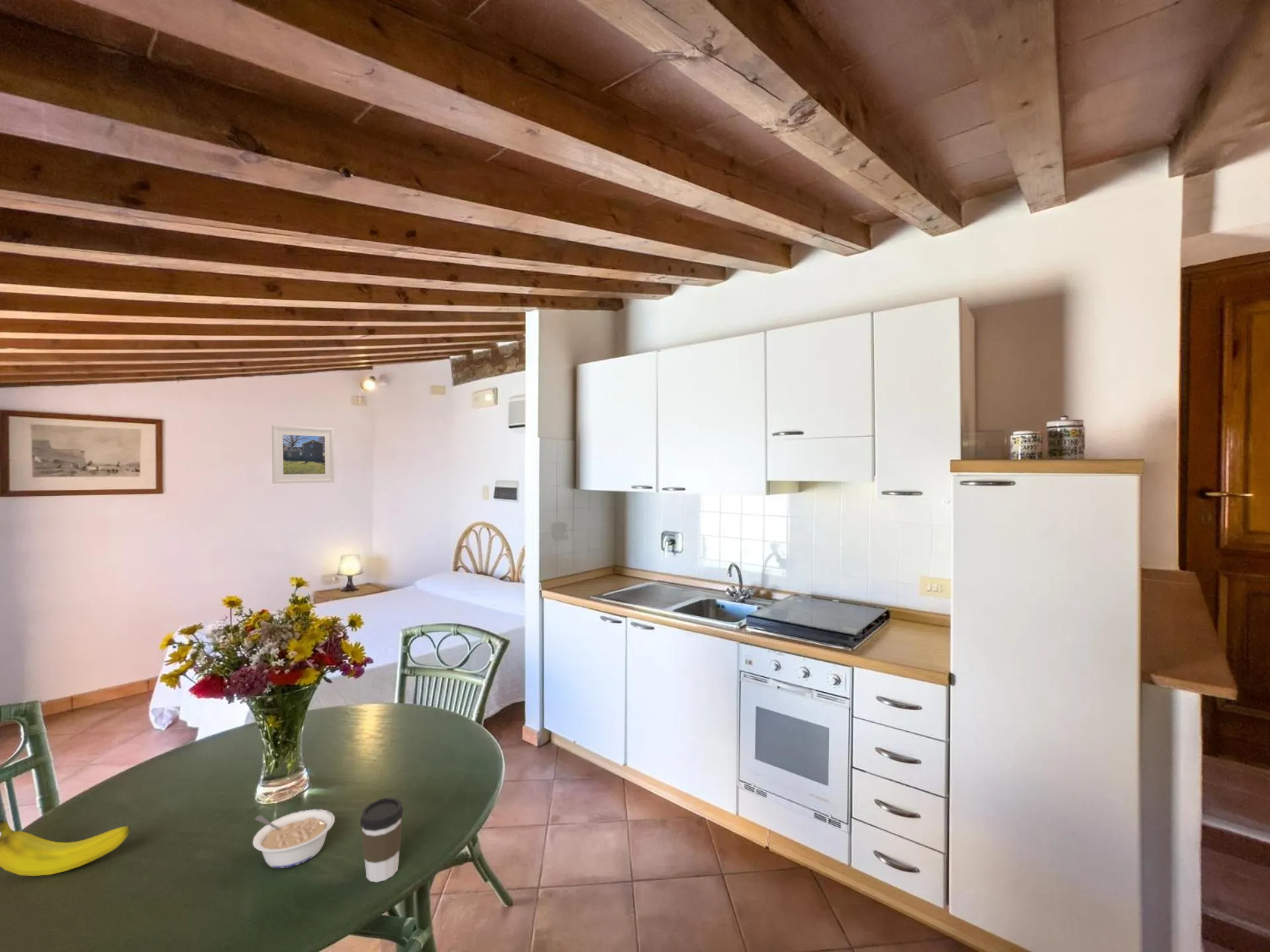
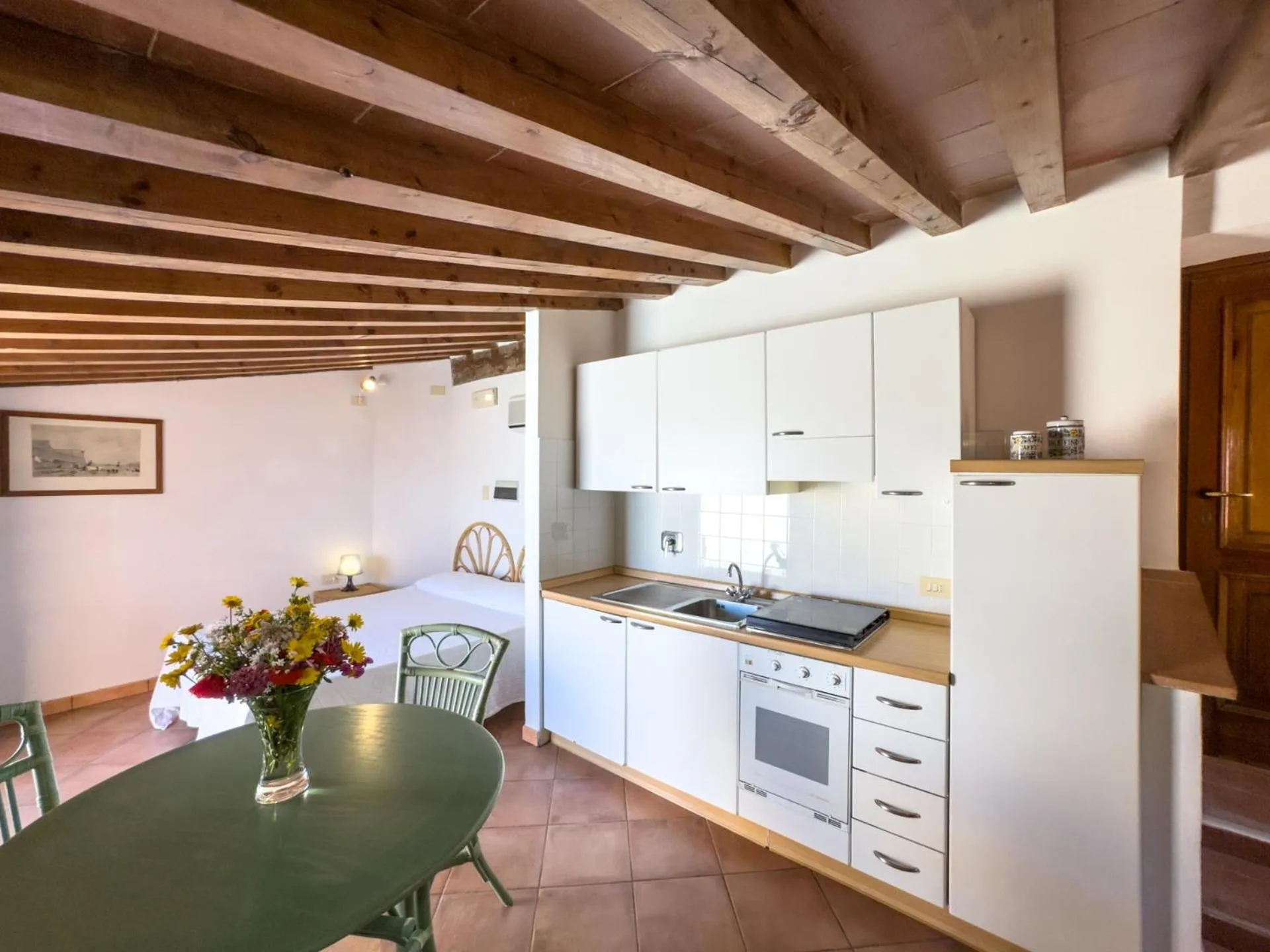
- fruit (63, 842)
- legume (292, 839)
- coffee cup (382, 840)
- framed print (304, 455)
